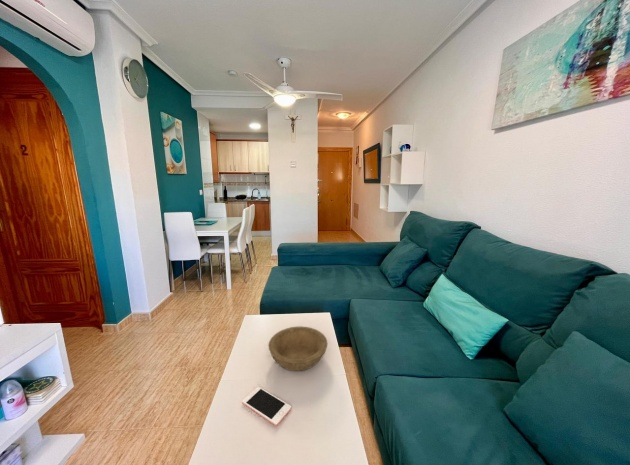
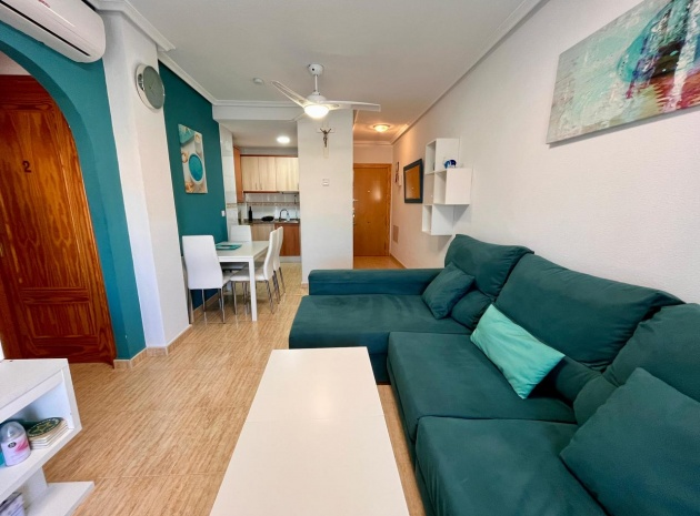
- bowl (298, 350)
- cell phone (266, 404)
